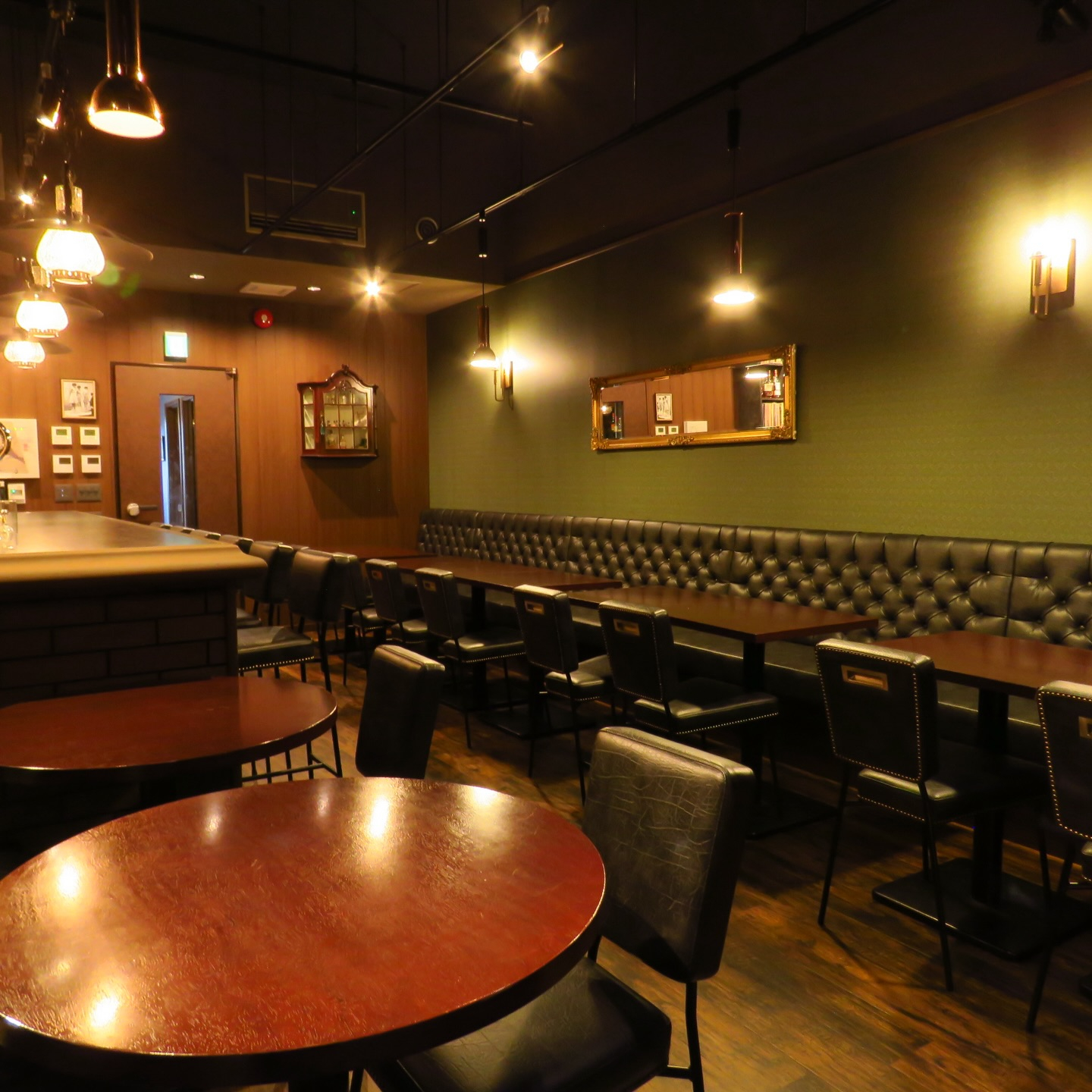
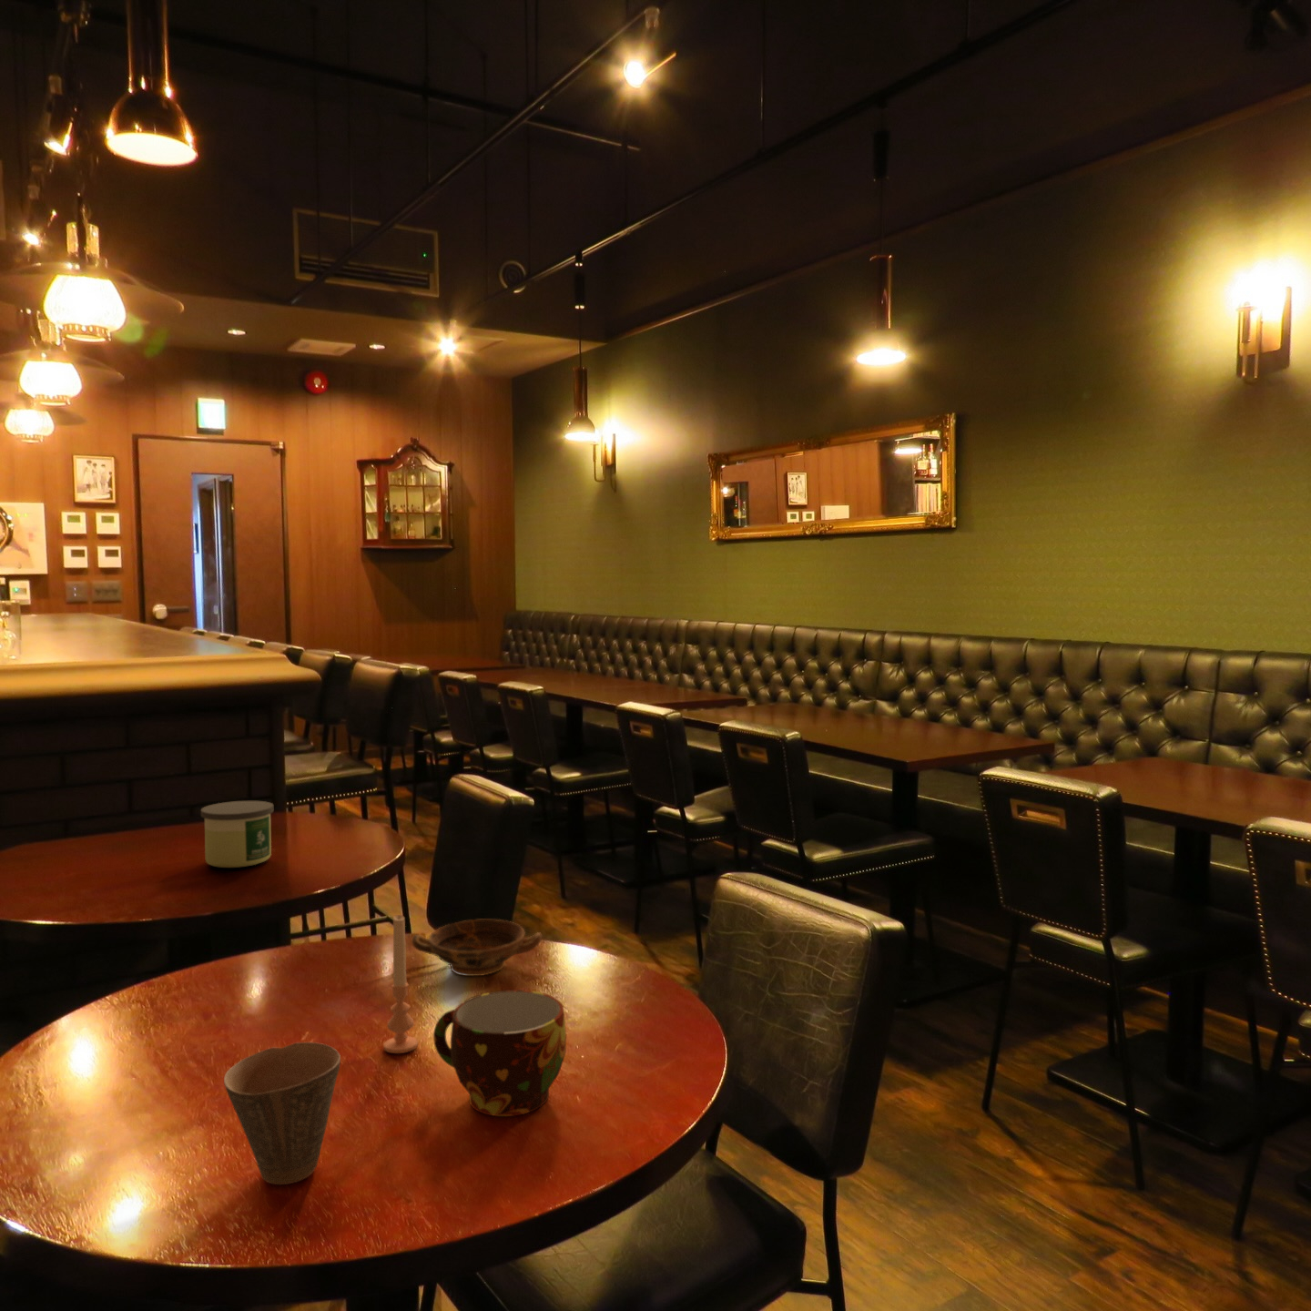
+ candle (400, 981)
+ cup (285, 1118)
+ candle (238, 834)
+ bowl (477, 951)
+ cup (501, 1054)
